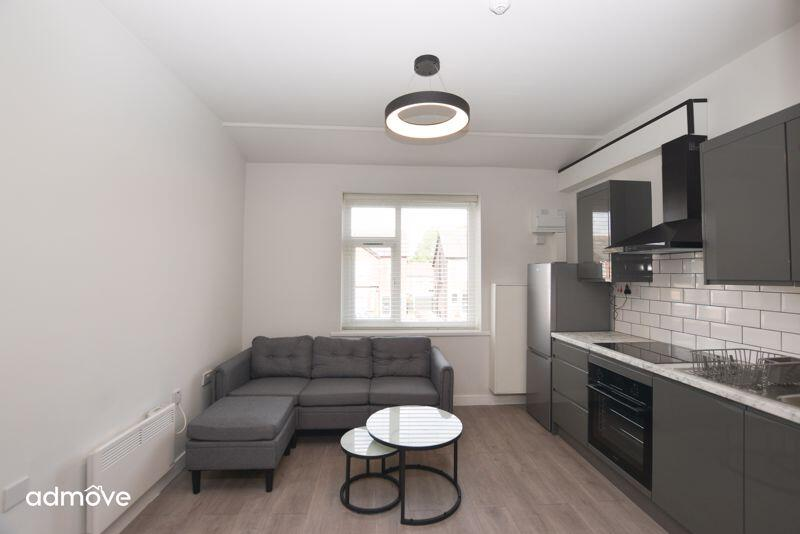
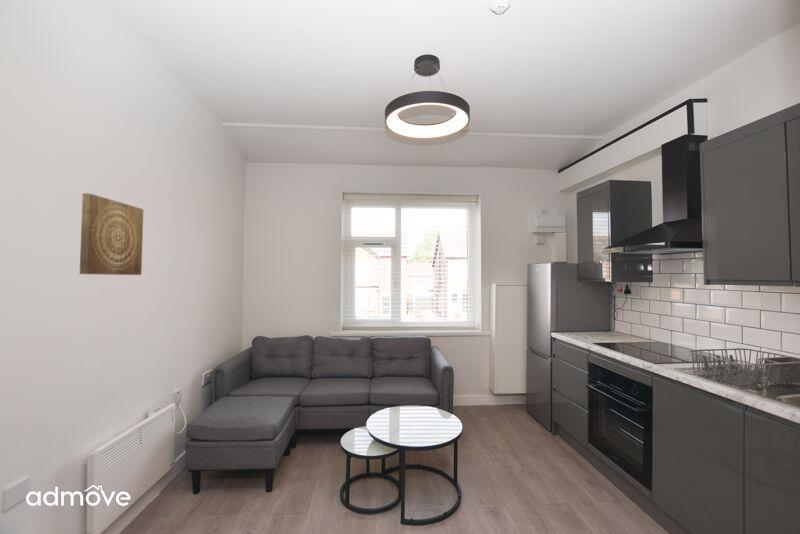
+ wall art (115, 238)
